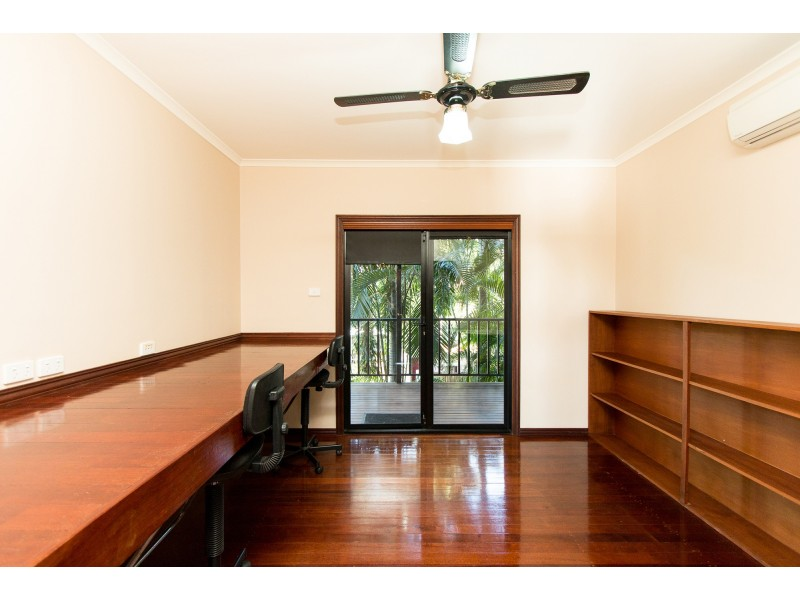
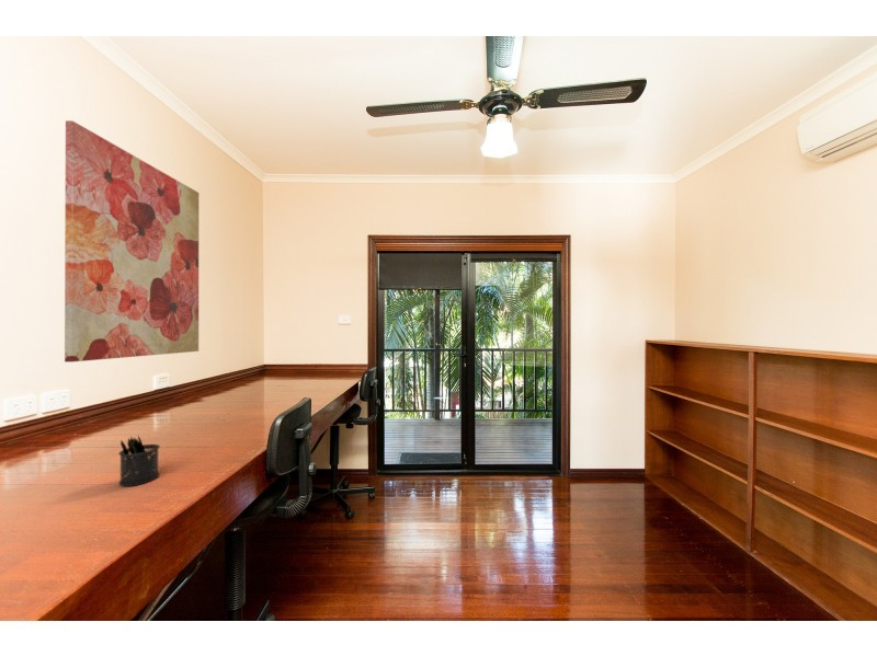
+ wall art (146, 260)
+ pen holder (139, 457)
